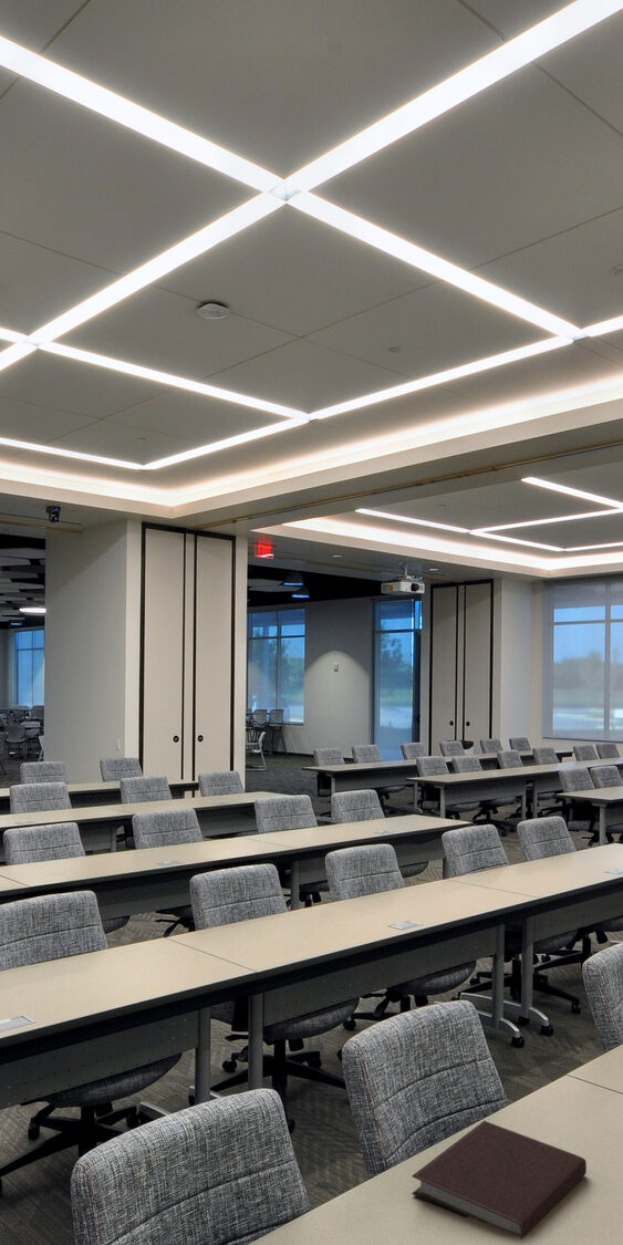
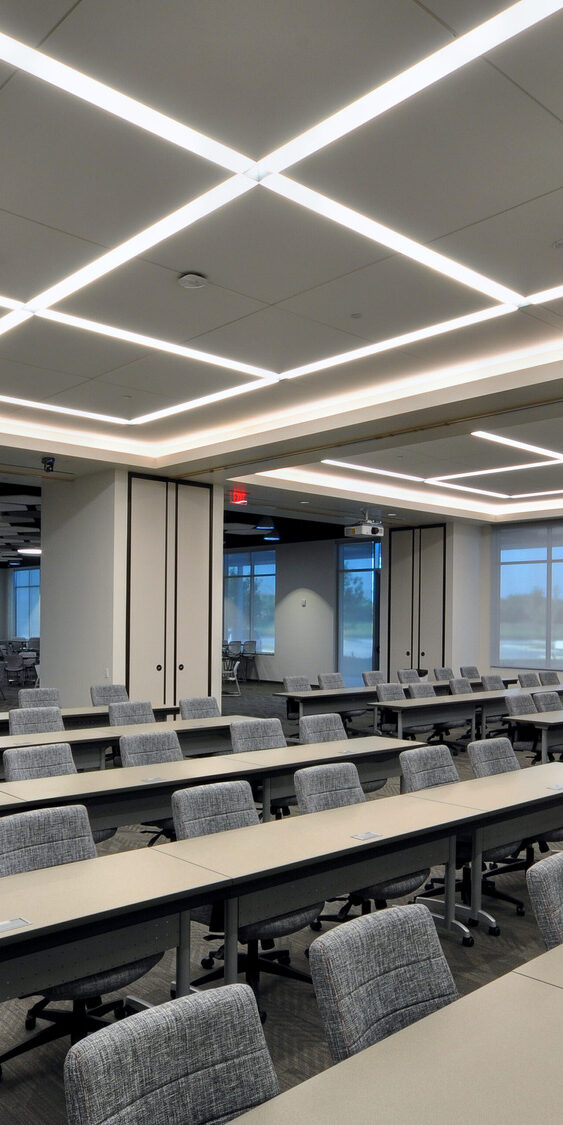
- notebook (500, 1175)
